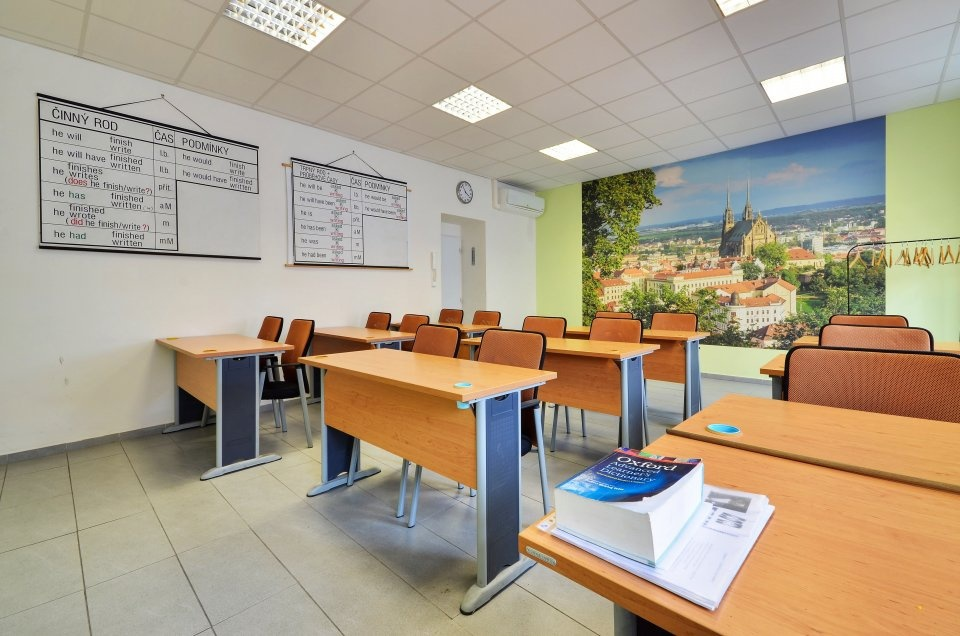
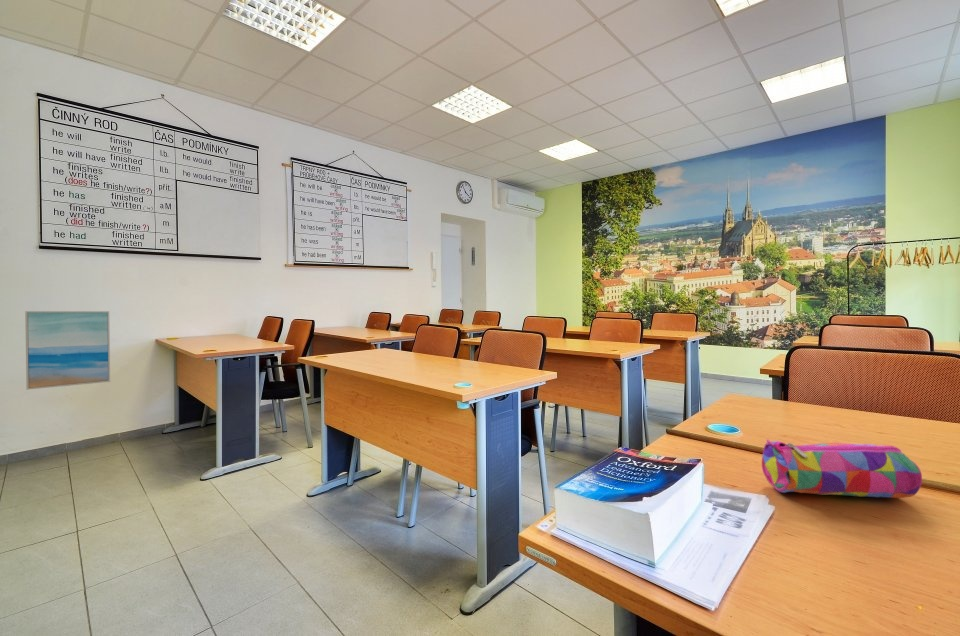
+ wall art (69, 348)
+ pencil case (834, 467)
